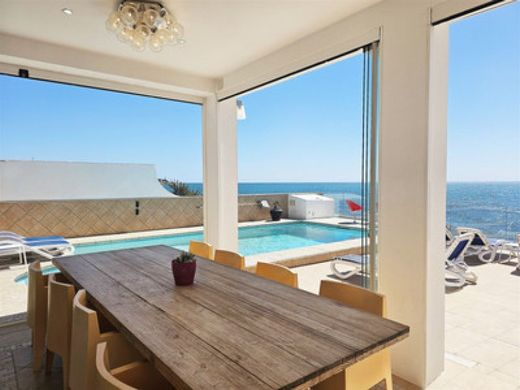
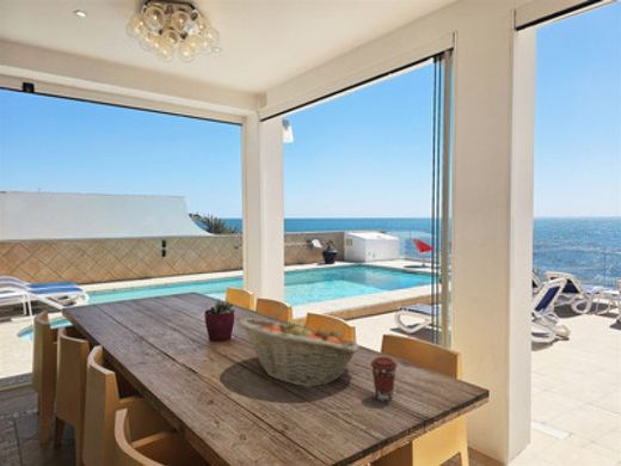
+ fruit basket (297, 343)
+ coffee cup (383, 379)
